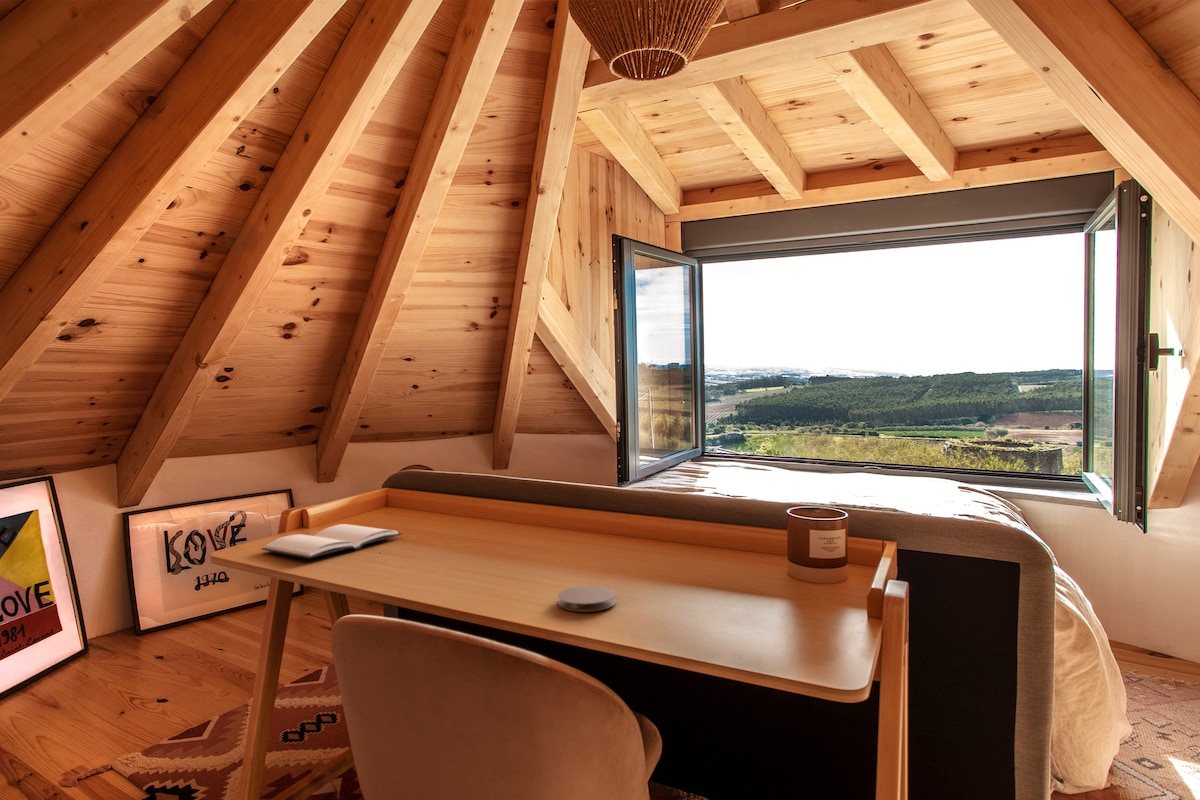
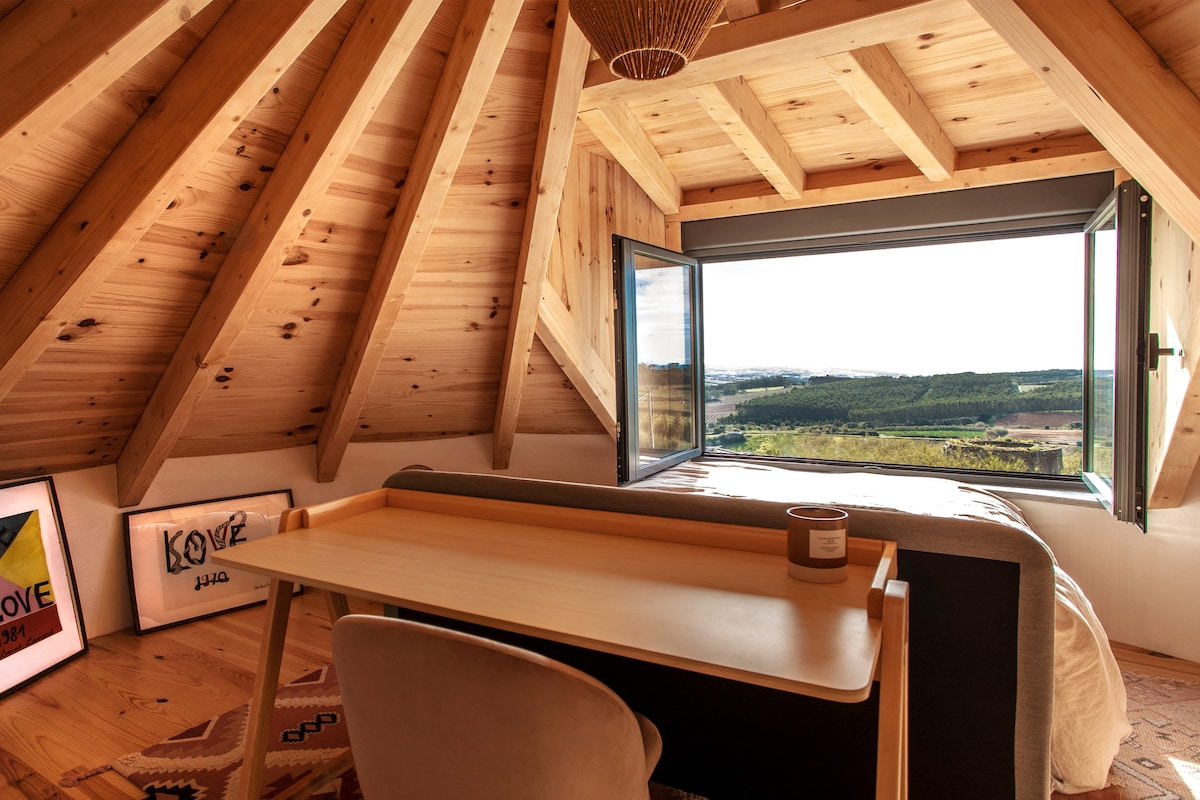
- coaster (587, 598)
- book (334, 539)
